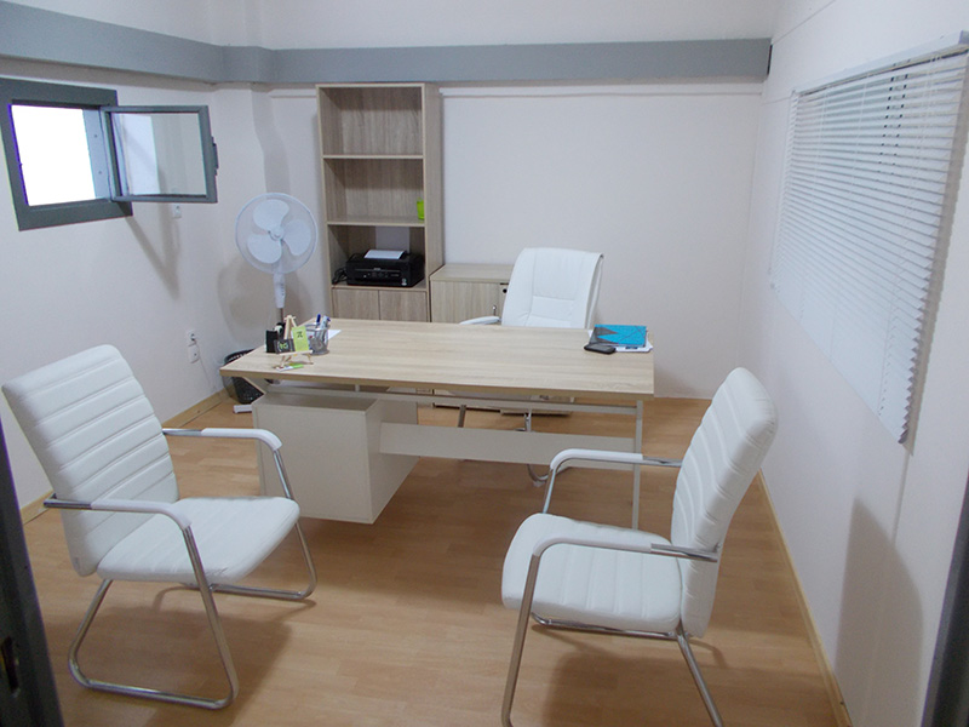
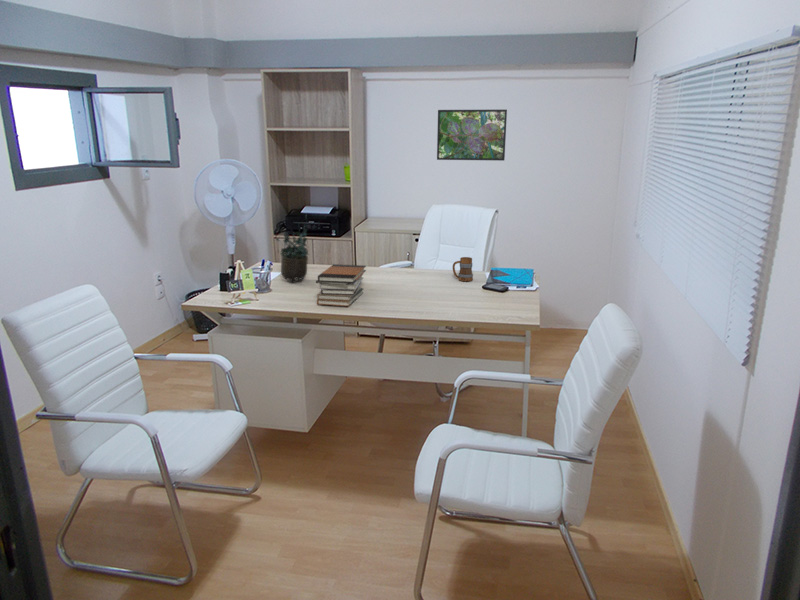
+ mug (462, 269)
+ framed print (471, 135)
+ potted plant (297, 248)
+ book stack (342, 284)
